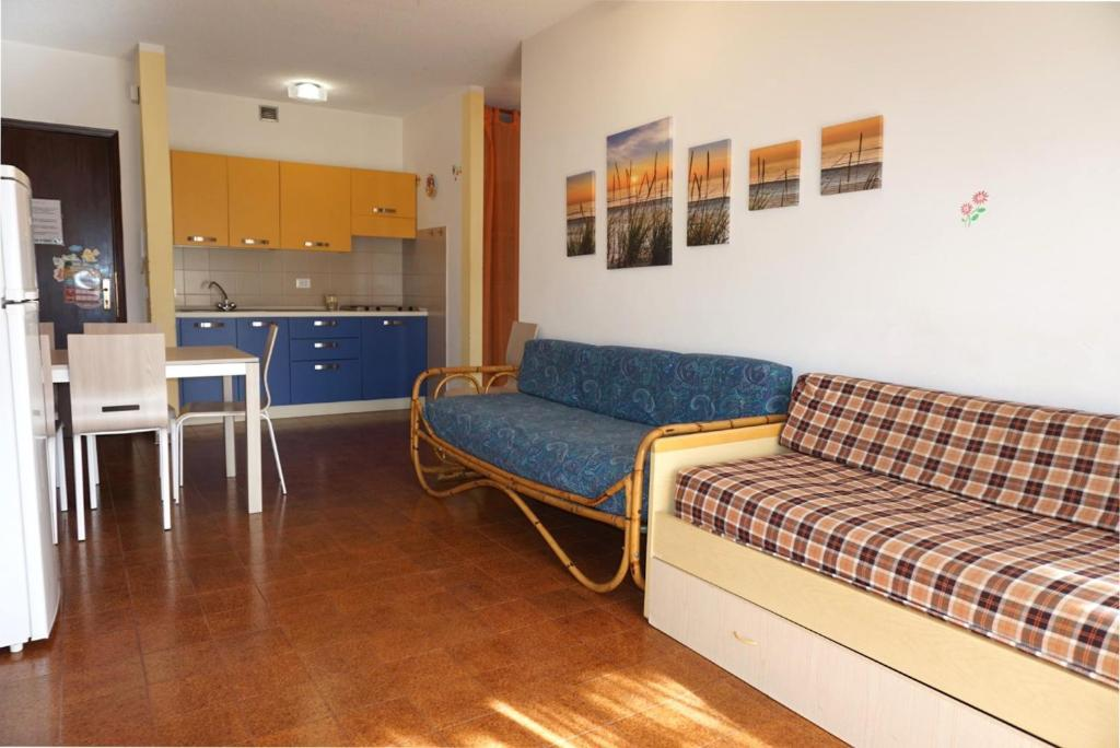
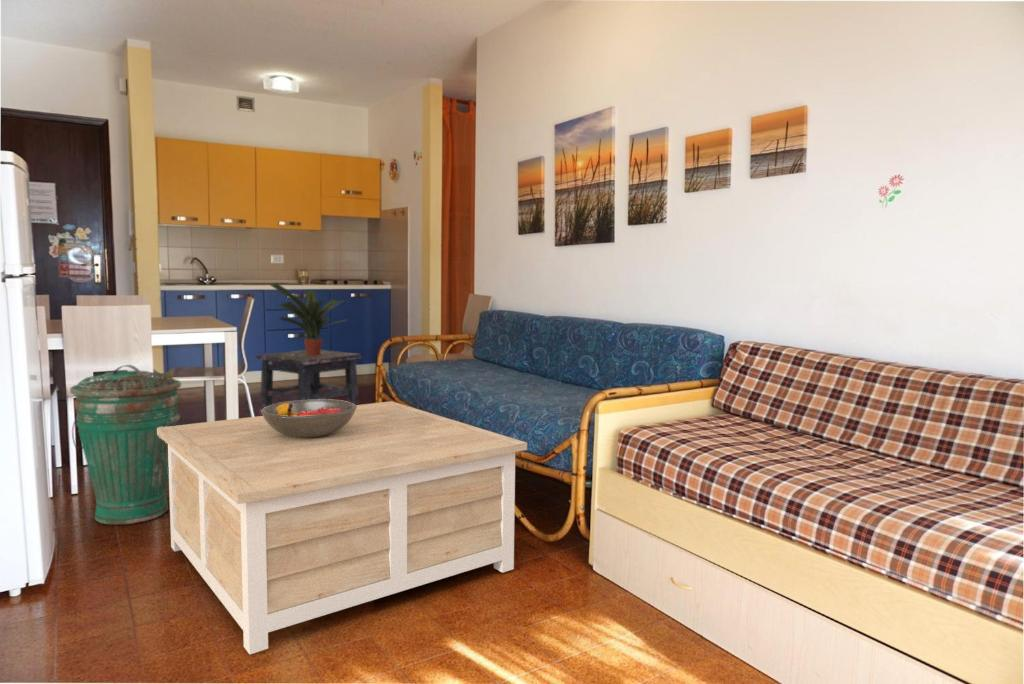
+ potted plant (307, 318)
+ trash can (129, 440)
+ coffee table (336, 497)
+ side table (309, 398)
+ fruit bowl (309, 416)
